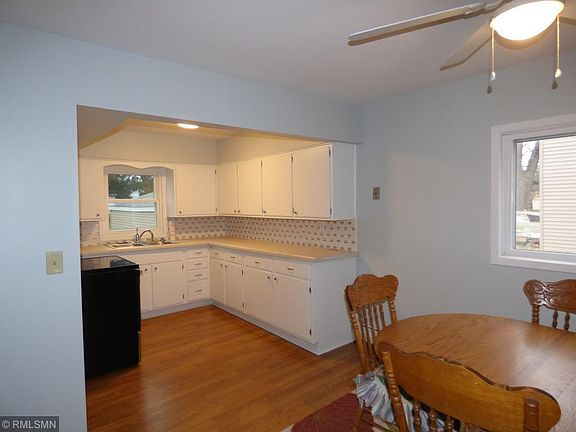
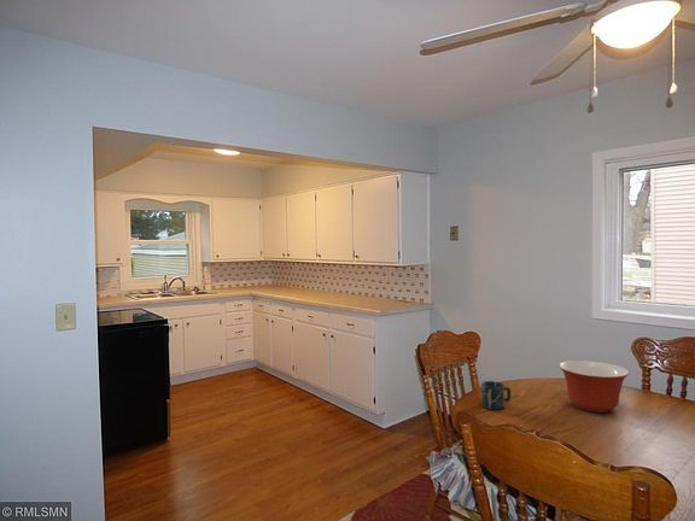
+ cup (496, 394)
+ mixing bowl (592, 387)
